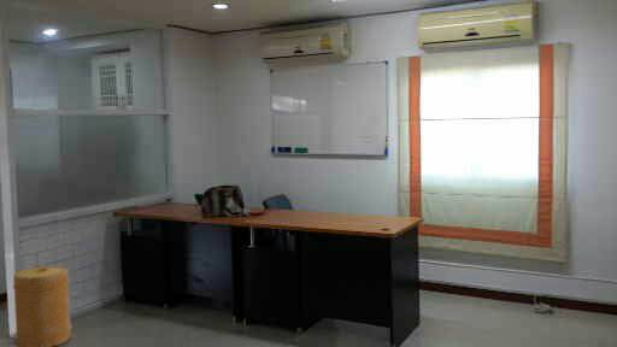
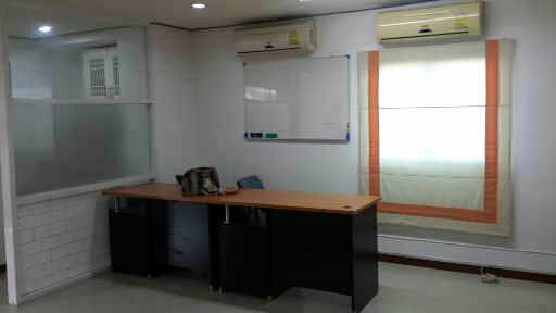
- basket (42, 305)
